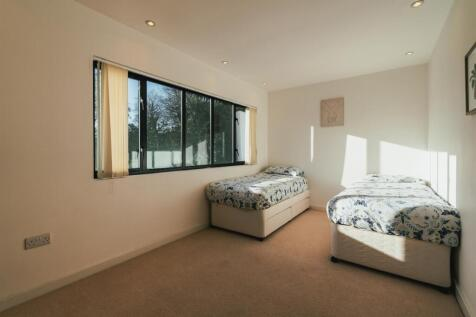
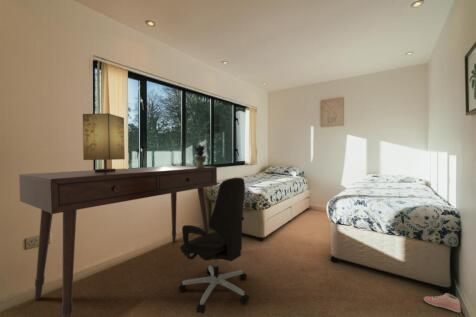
+ sneaker (441, 298)
+ office chair (217, 234)
+ desk (135, 199)
+ table lamp (104, 143)
+ potted plant (201, 154)
